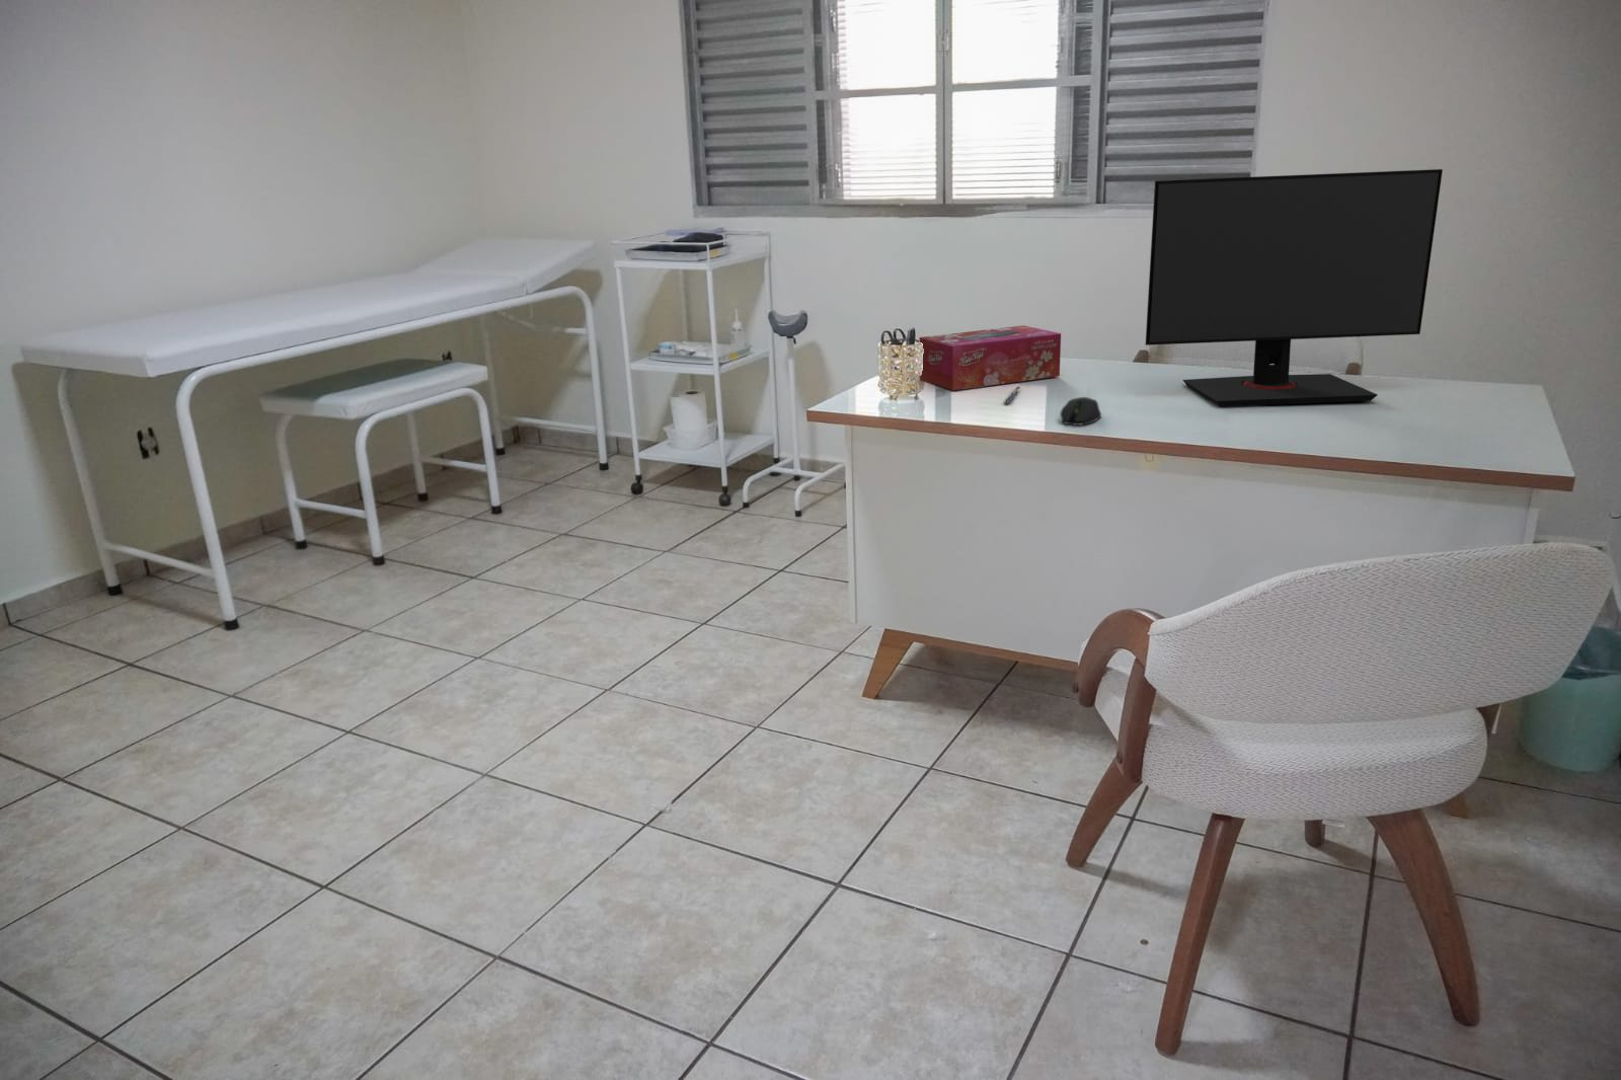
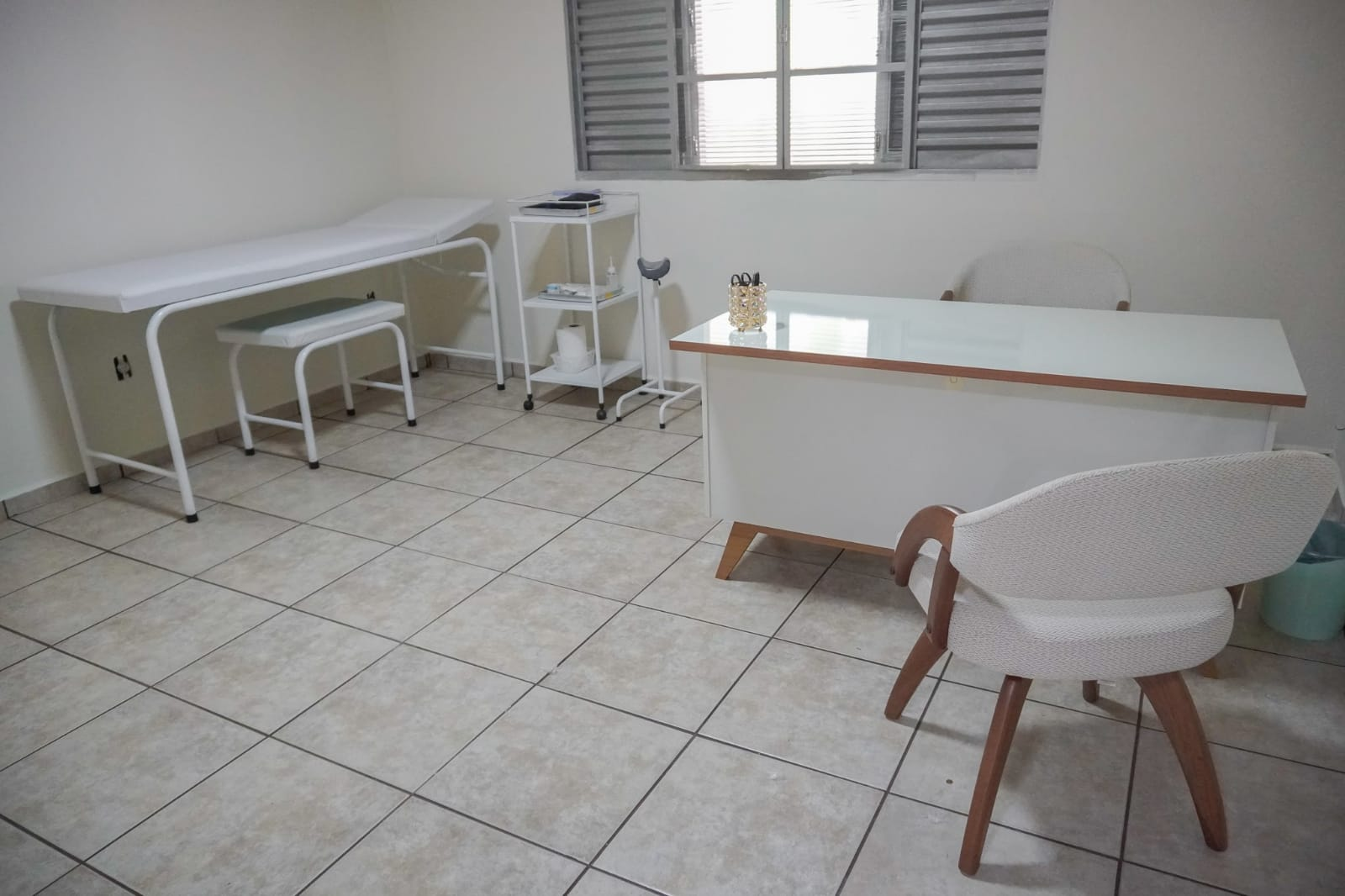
- pen (1012, 394)
- tissue box (988, 357)
- computer mouse (1080, 409)
- computer monitor (1284, 287)
